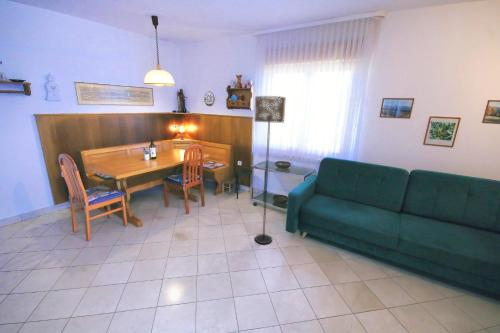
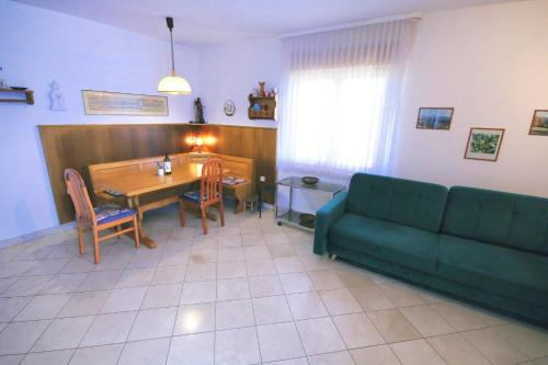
- floor lamp (266, 173)
